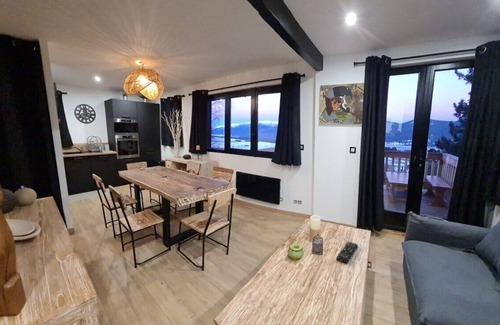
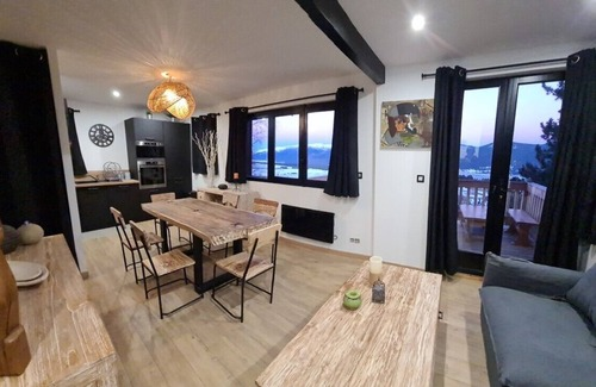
- remote control (347, 251)
